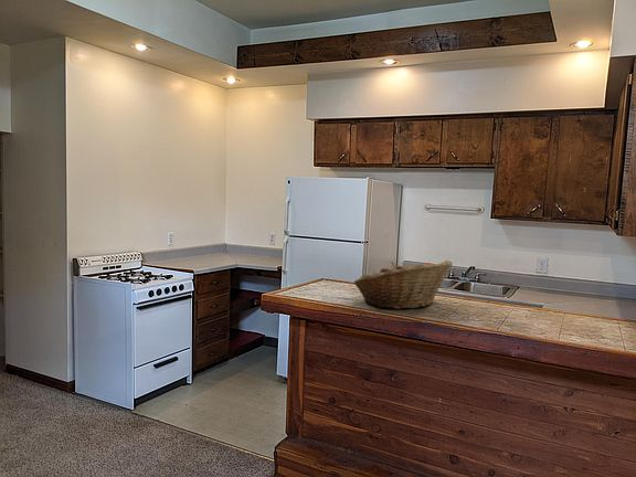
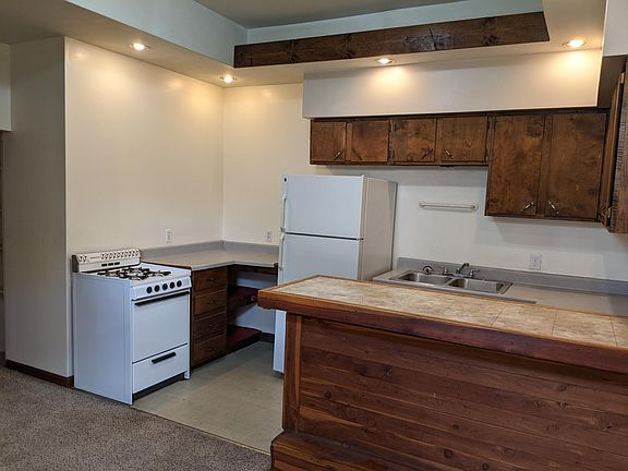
- fruit basket (403, 280)
